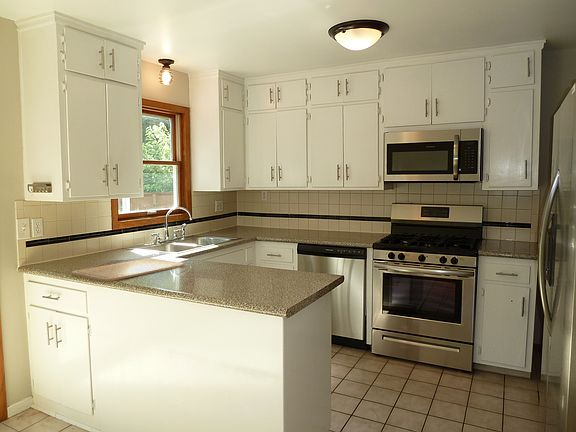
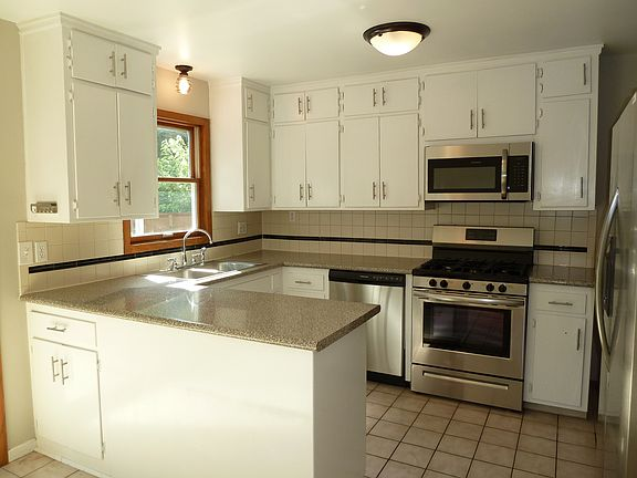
- chopping board (130, 268)
